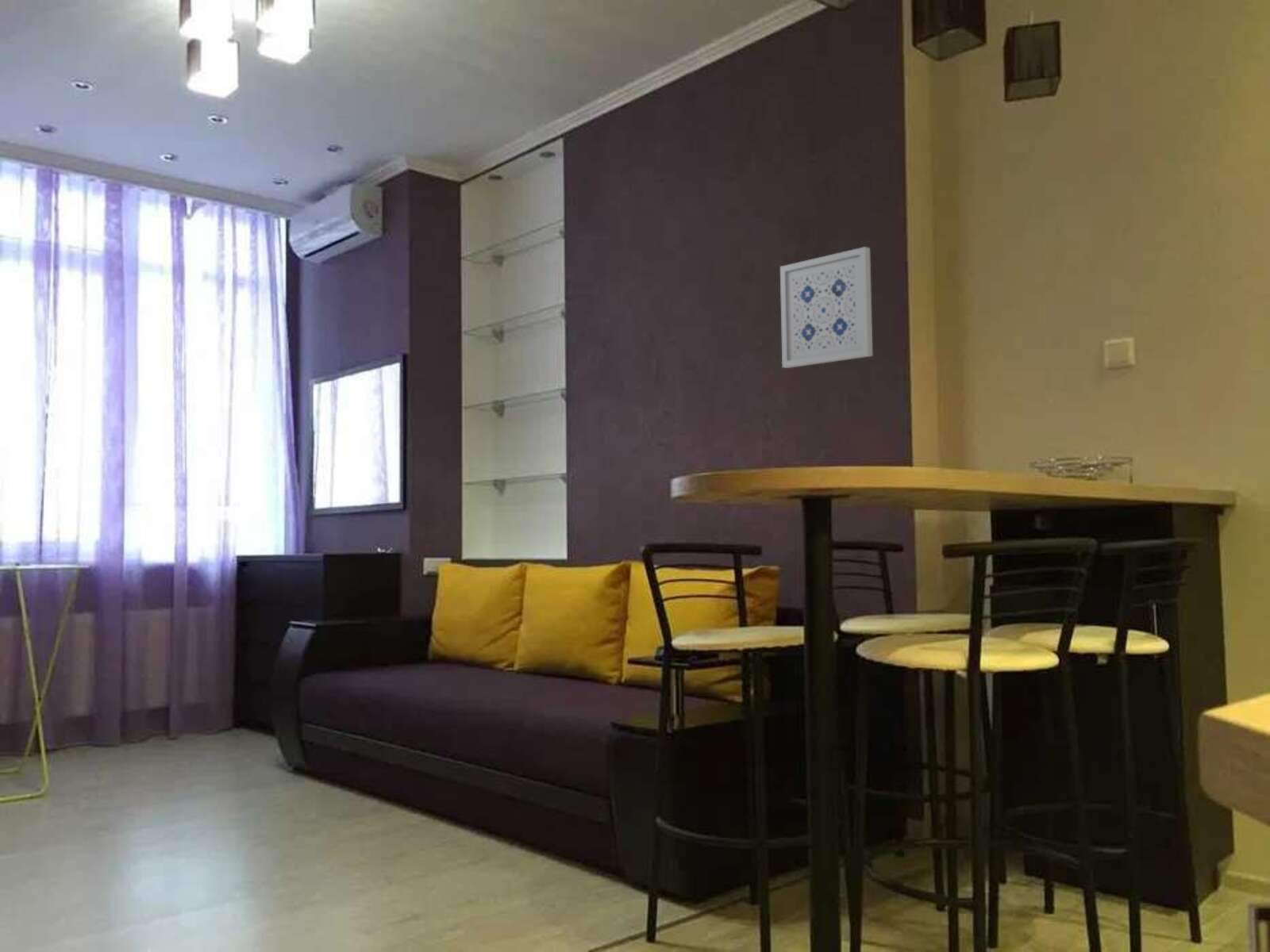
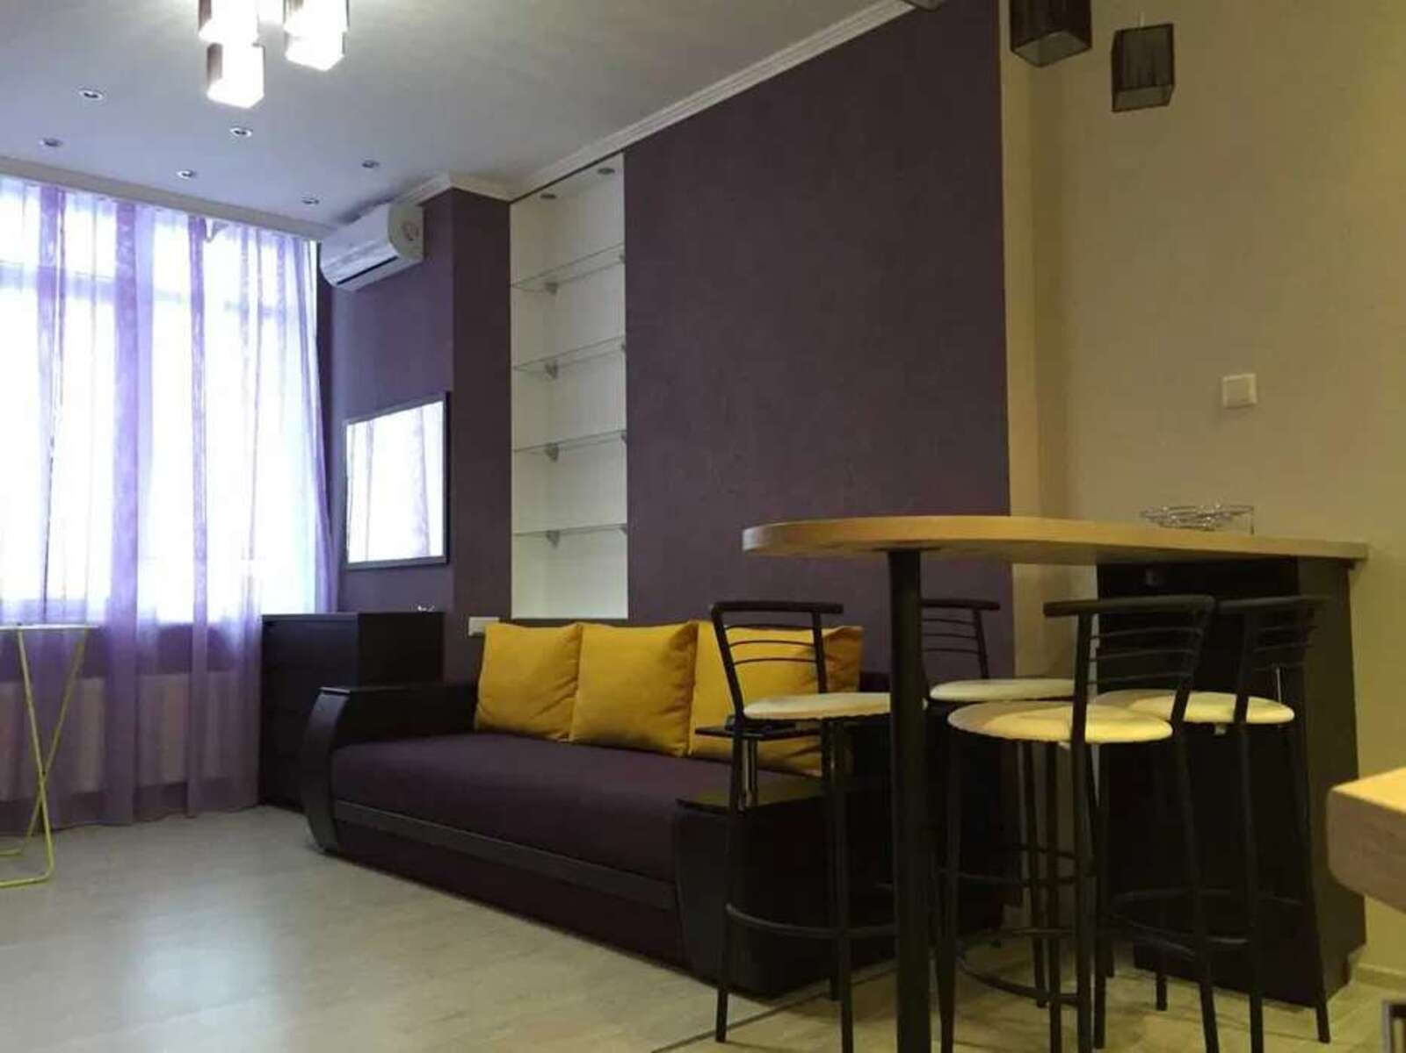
- wall art (825, 309)
